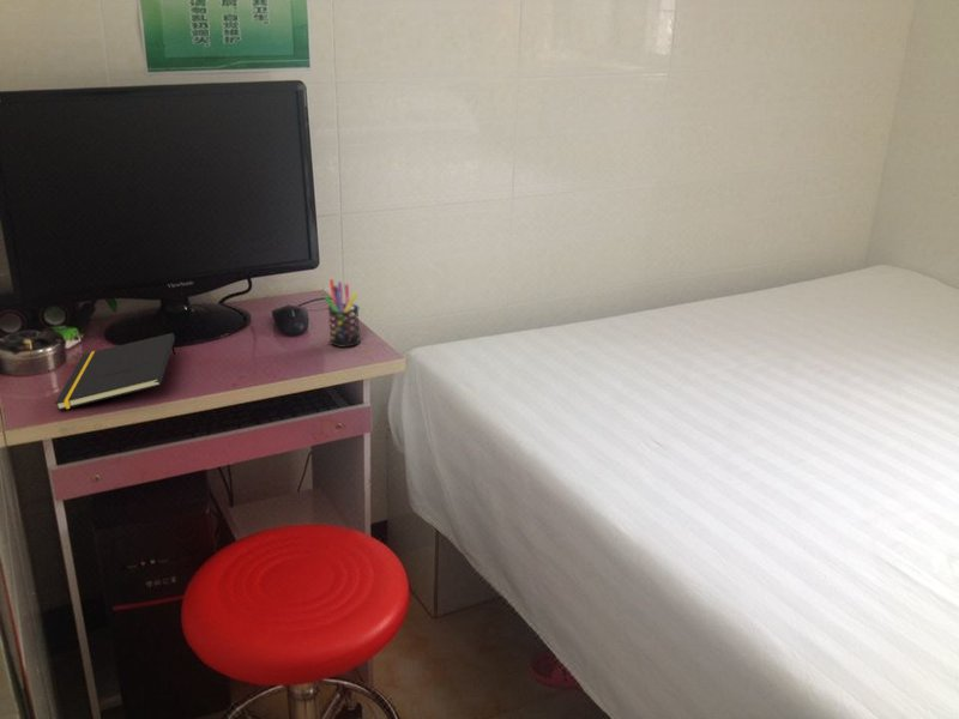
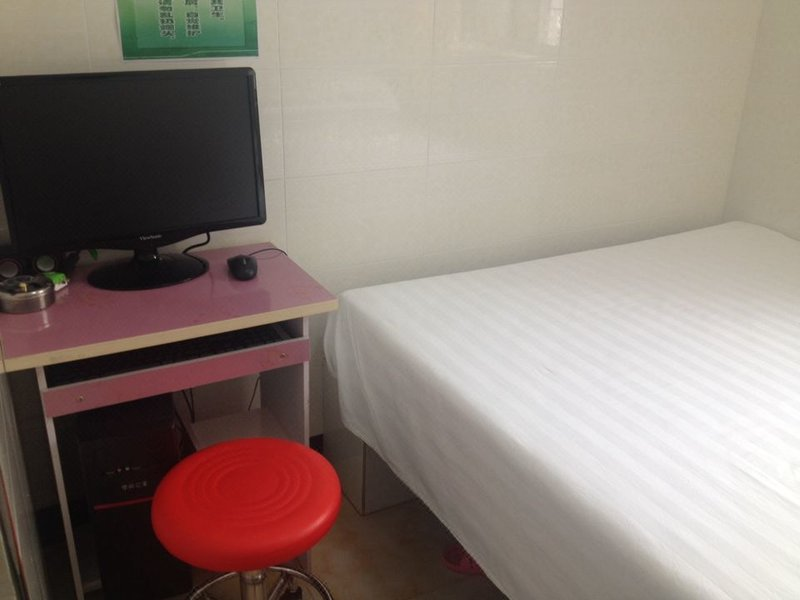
- notepad (119, 368)
- pen holder (339, 313)
